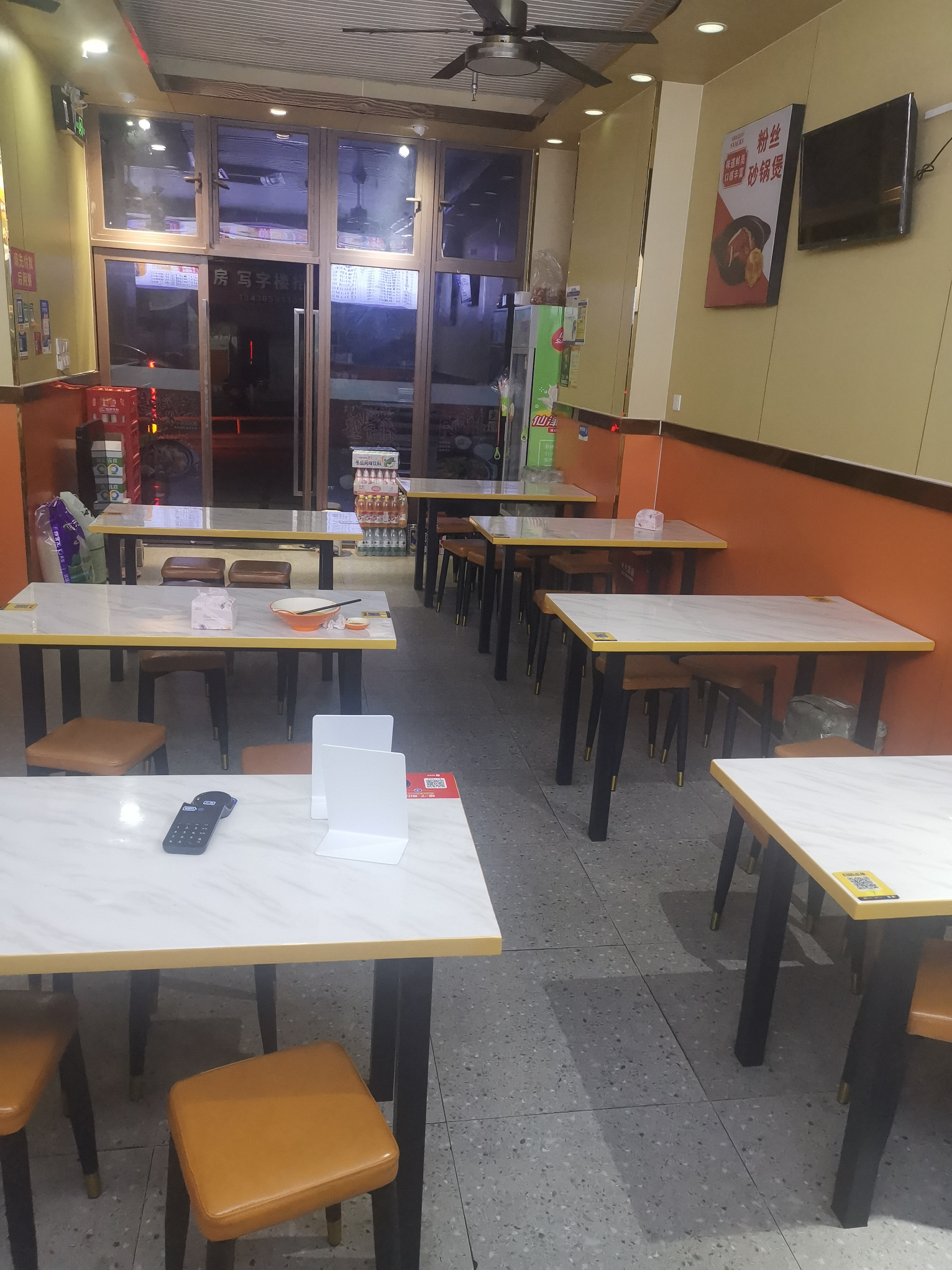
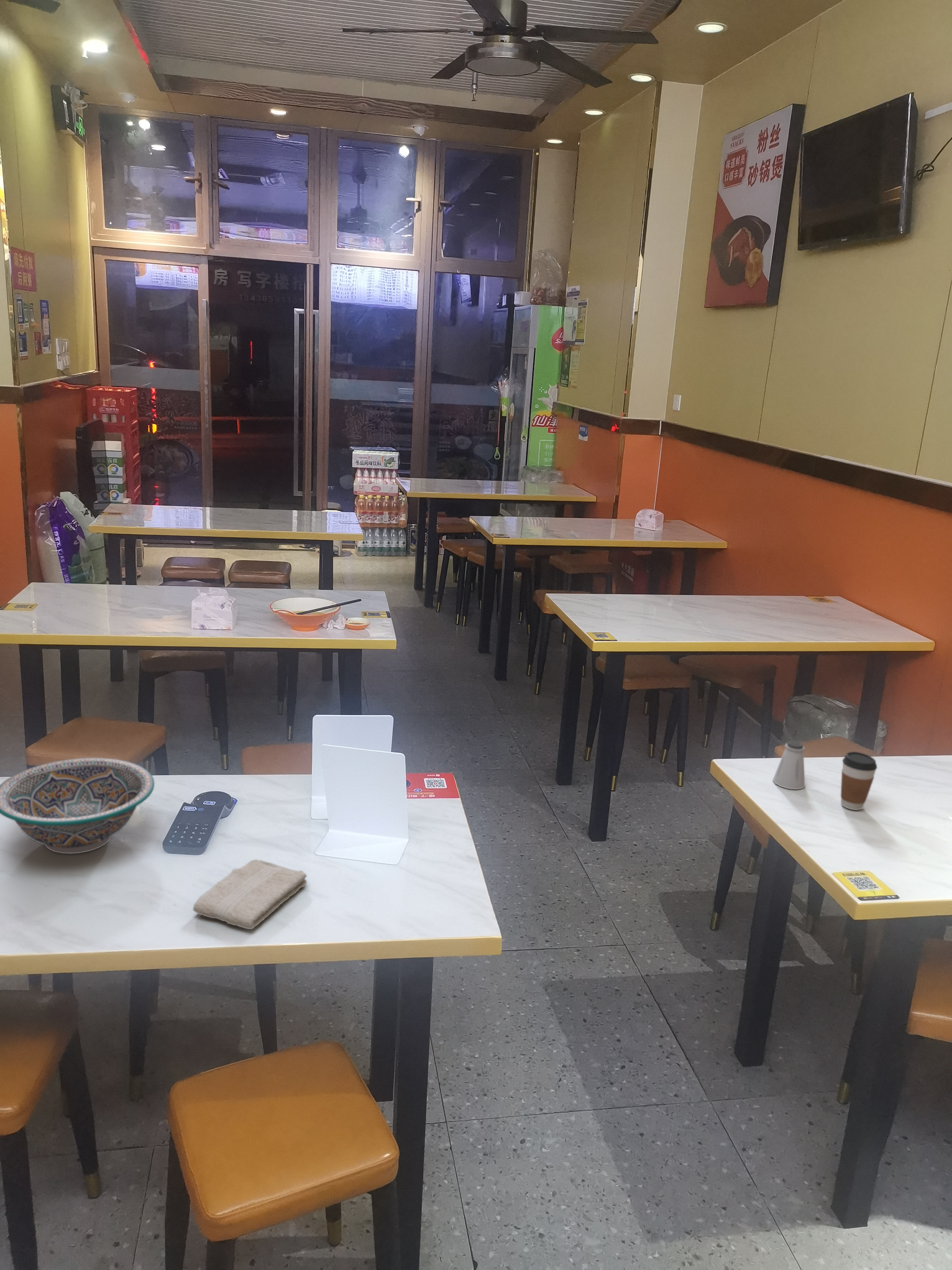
+ saltshaker (792, 763)
+ coffee cup (856, 782)
+ washcloth (253, 891)
+ bowl (77, 813)
